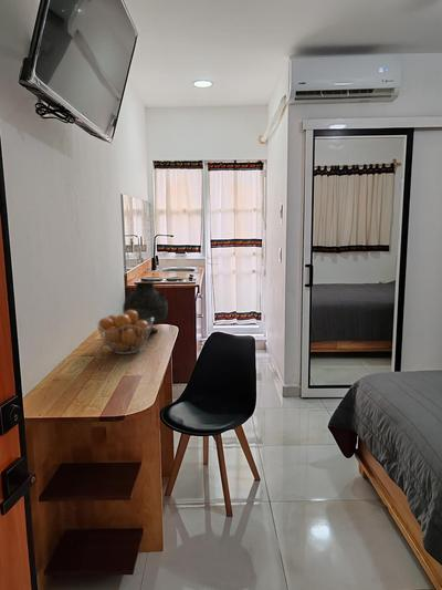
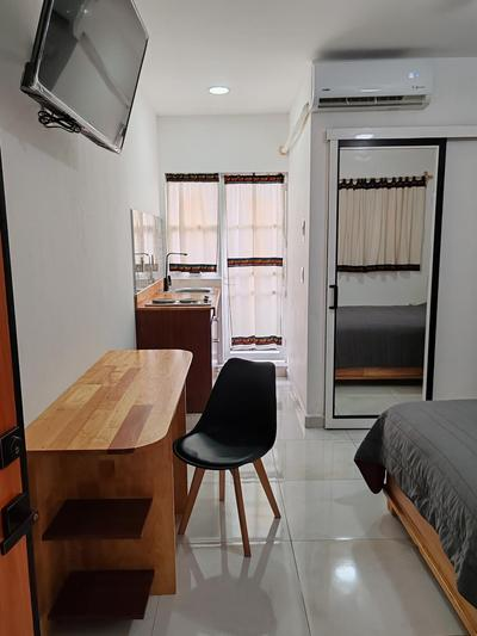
- vase (145, 307)
- fruit basket (125, 331)
